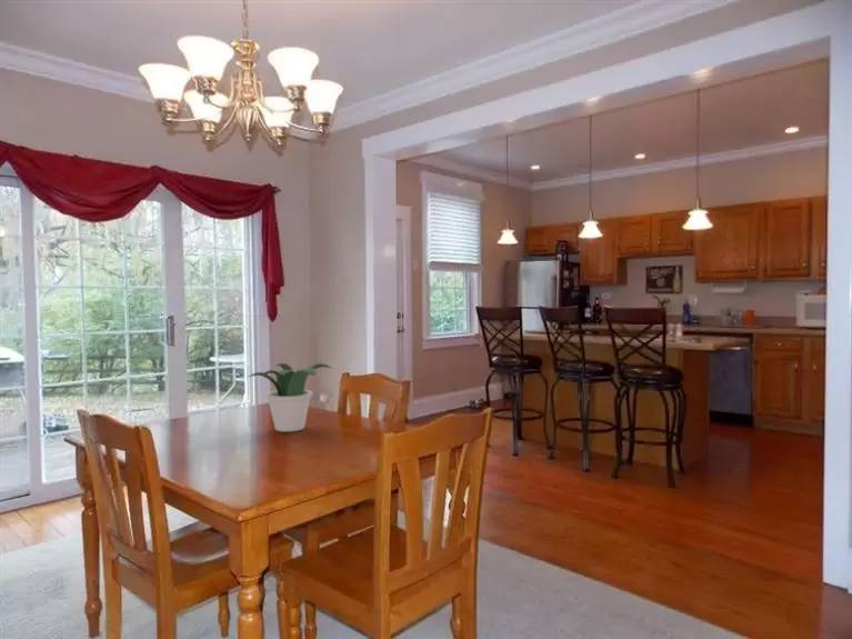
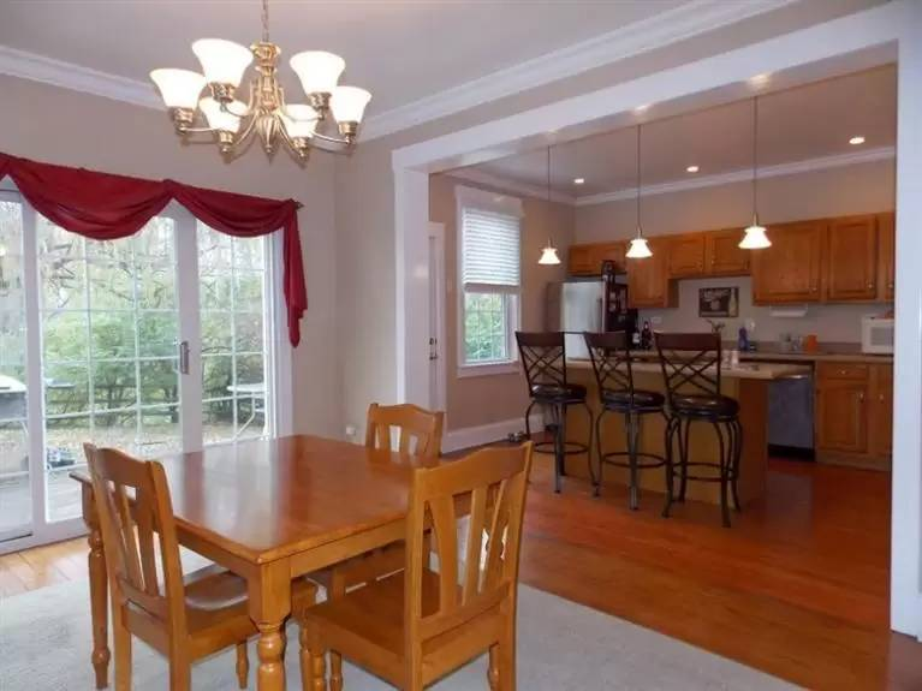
- potted plant (293, 397)
